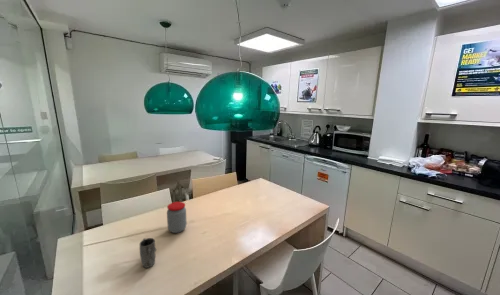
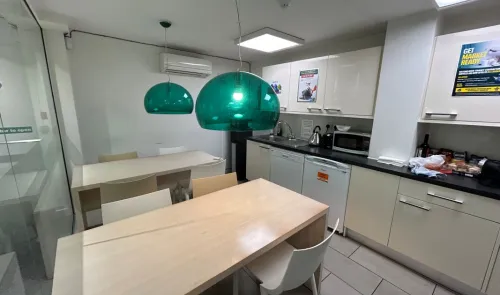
- jar (176, 217)
- mug (147, 251)
